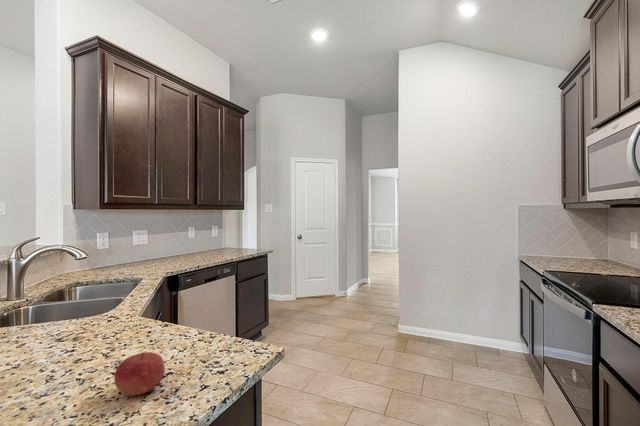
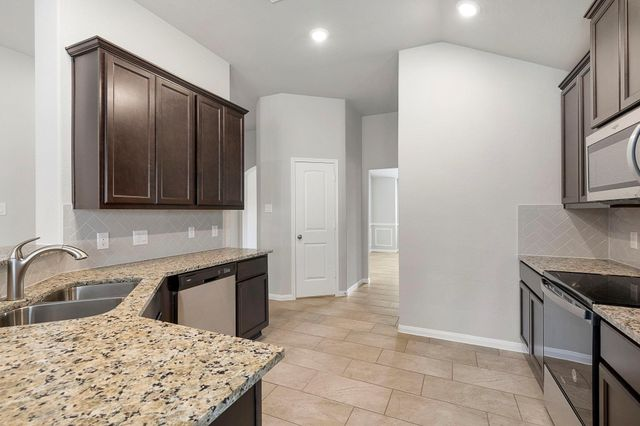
- fruit (140, 371)
